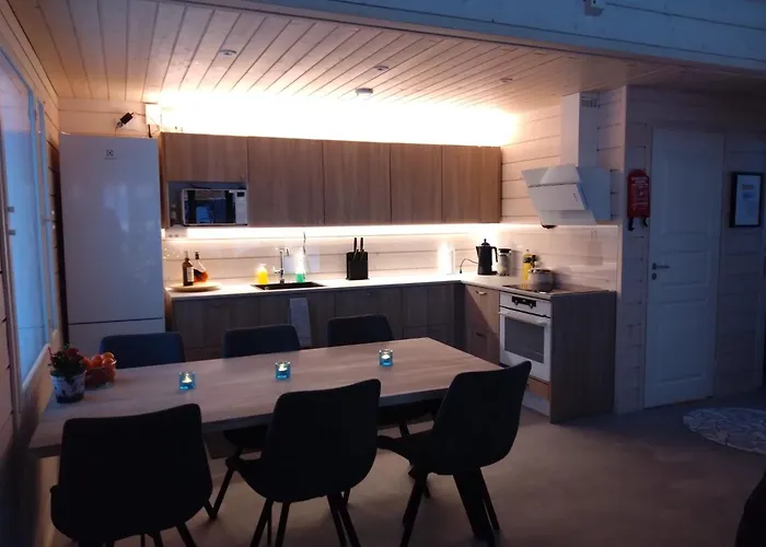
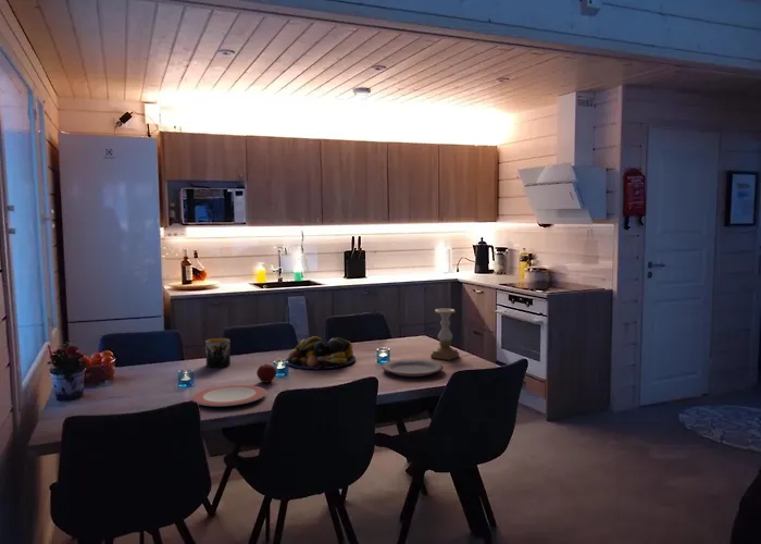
+ fruit bowl (320, 348)
+ plate (412, 368)
+ mug (219, 353)
+ candle holder (445, 333)
+ plate (229, 396)
+ apple (266, 372)
